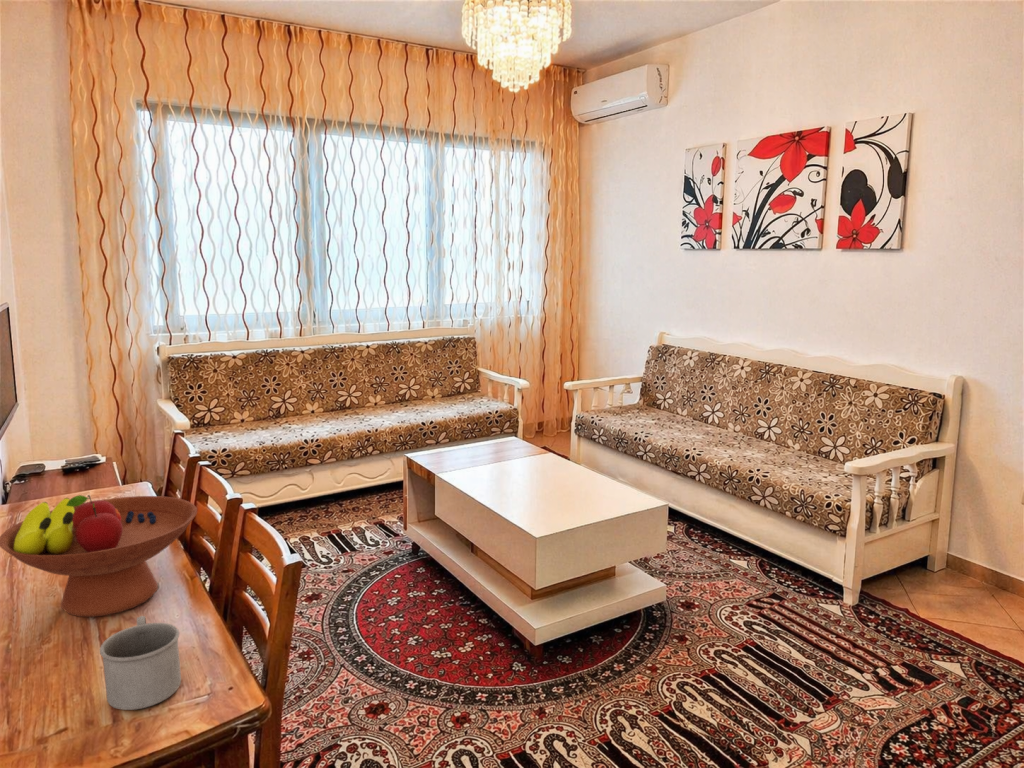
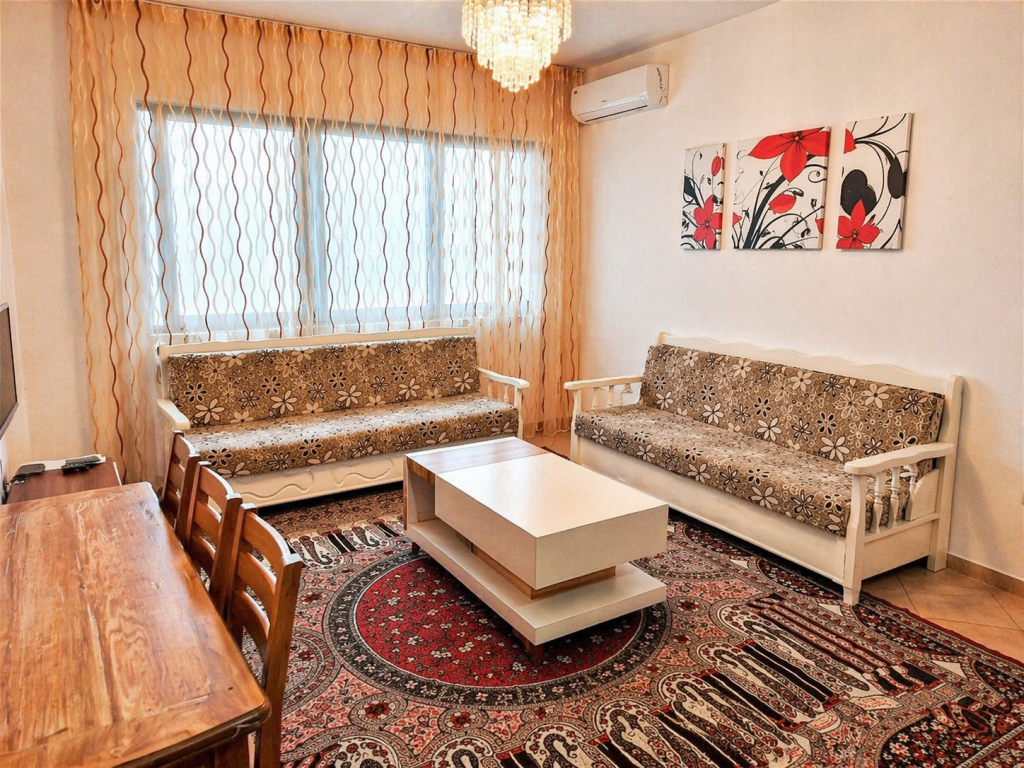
- fruit bowl (106, 546)
- mug (141, 661)
